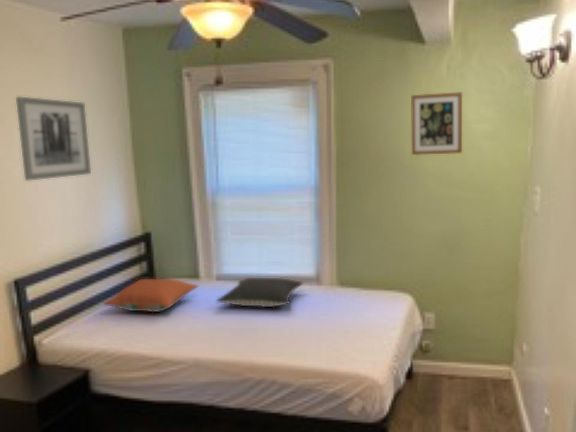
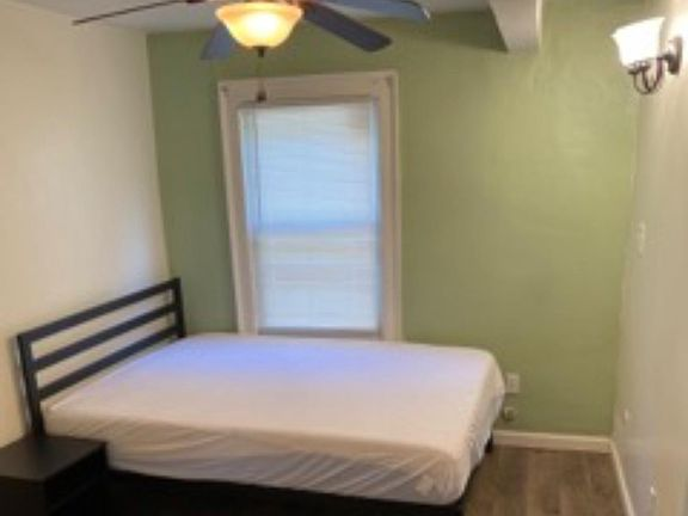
- wall art (57, 138)
- pillow (152, 294)
- pillow (262, 291)
- wall art (436, 124)
